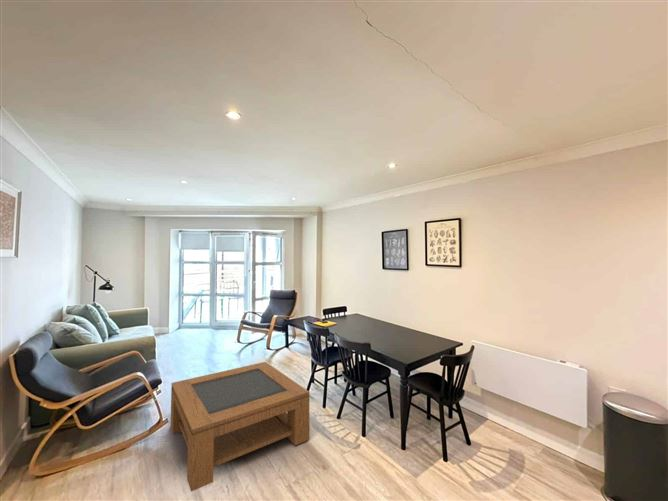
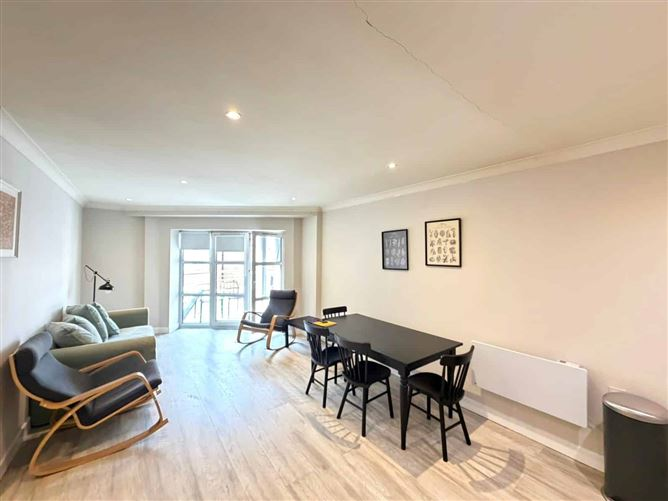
- coffee table (237, 410)
